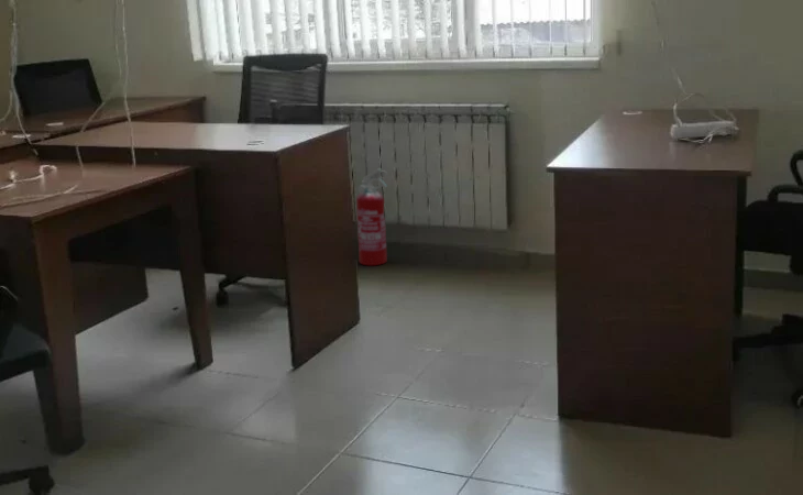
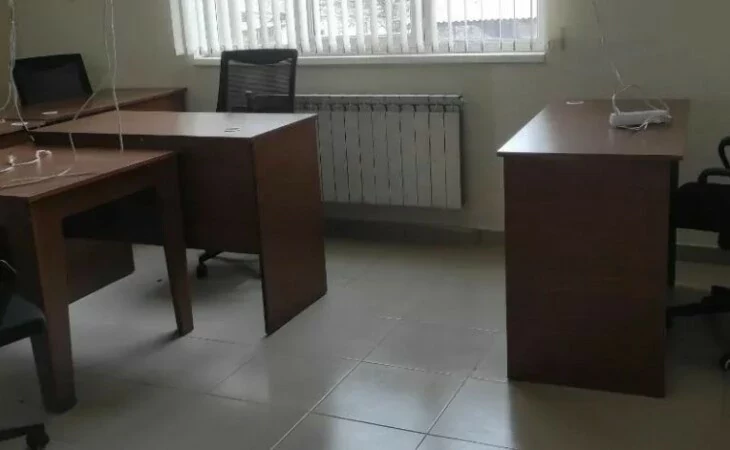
- fire extinguisher (373, 216)
